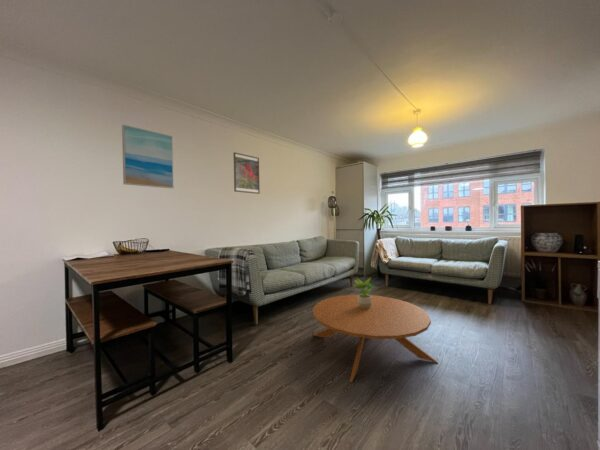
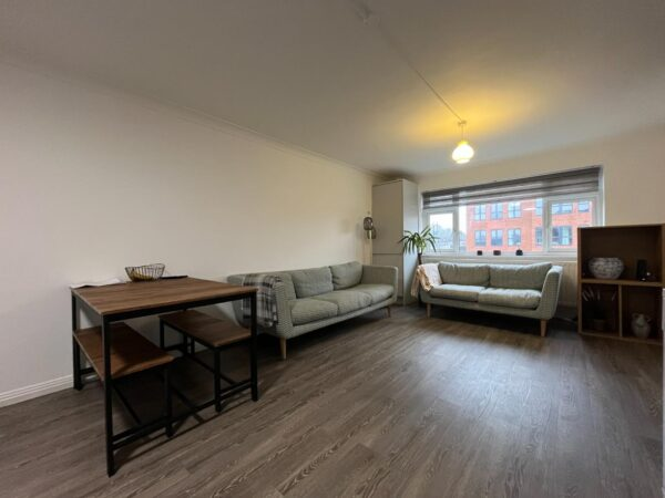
- coffee table (368, 329)
- potted plant (362, 292)
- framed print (247, 173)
- wall art (149, 158)
